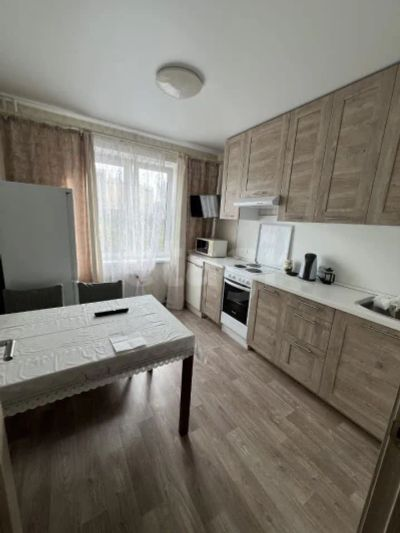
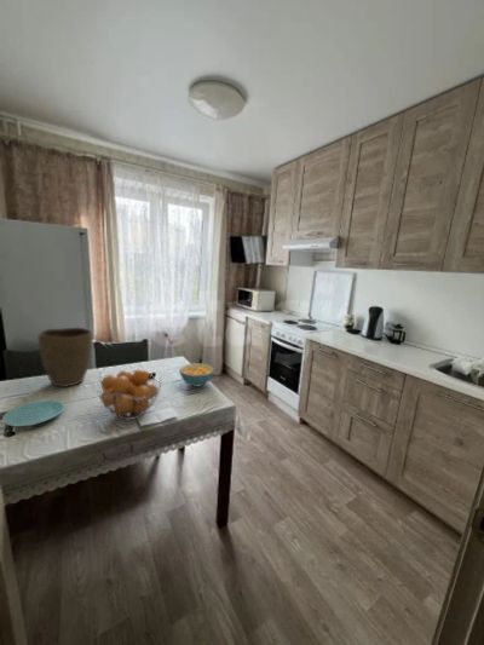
+ vase (68, 356)
+ fruit basket (131, 392)
+ cereal bowl (196, 376)
+ plate (35, 414)
